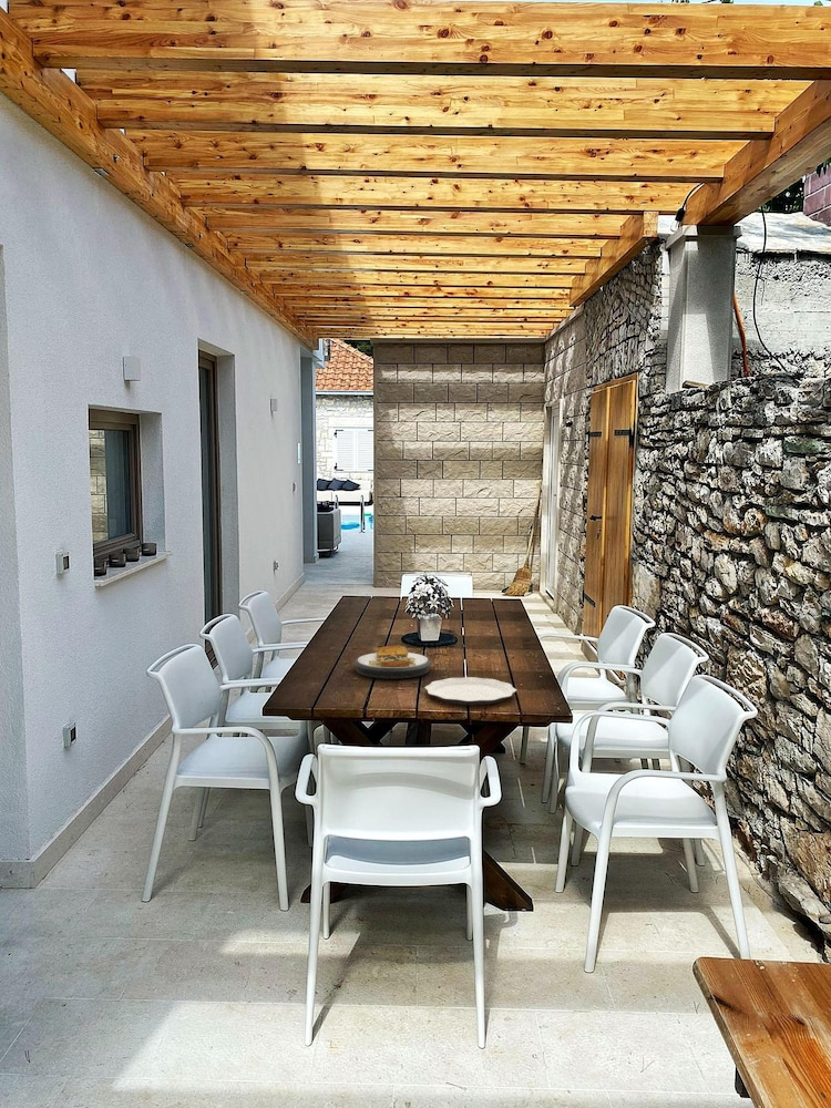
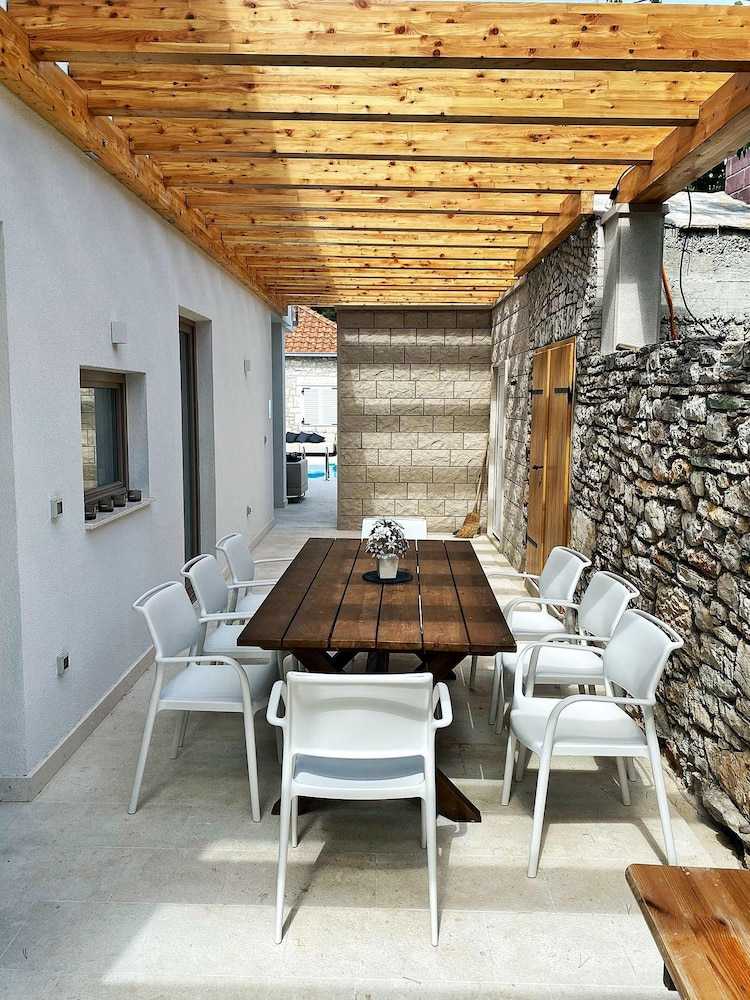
- plate (470, 691)
- plate (392, 661)
